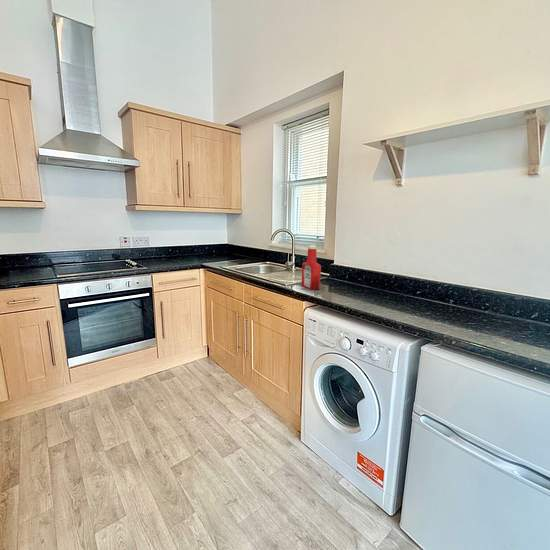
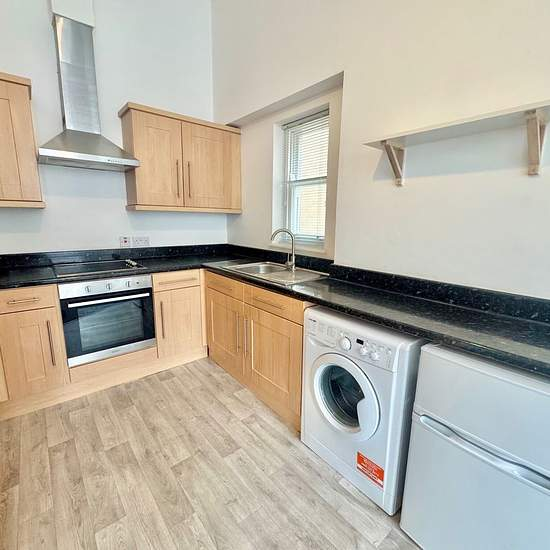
- soap bottle (311, 266)
